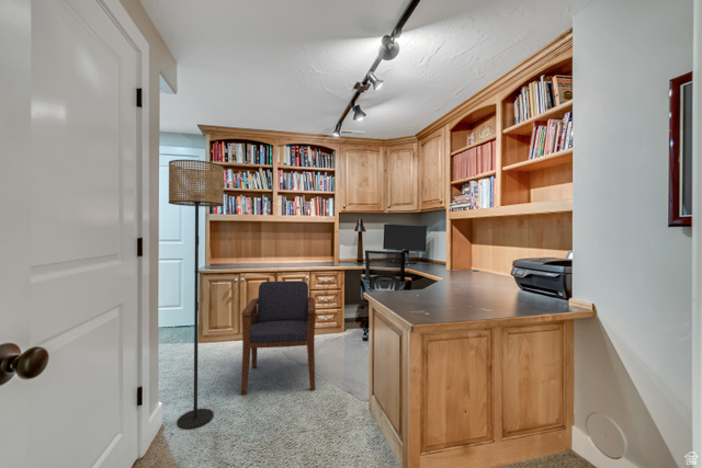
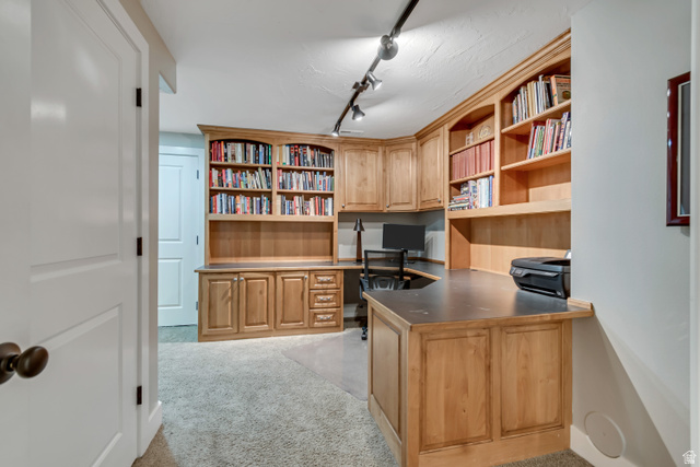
- floor lamp (196, 292)
- armchair (281, 331)
